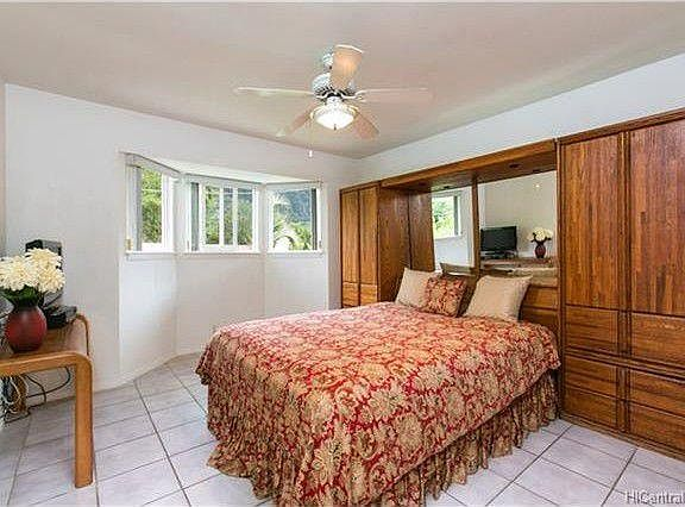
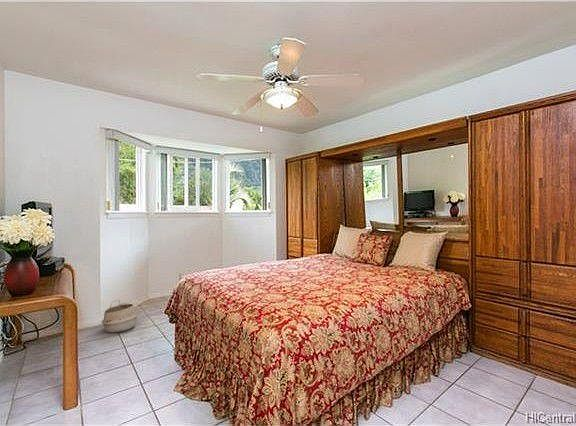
+ woven basket (119, 313)
